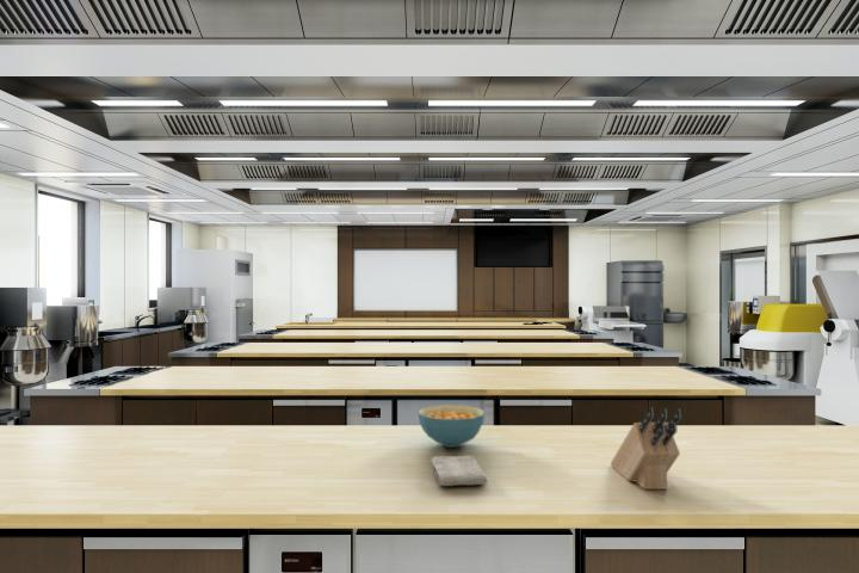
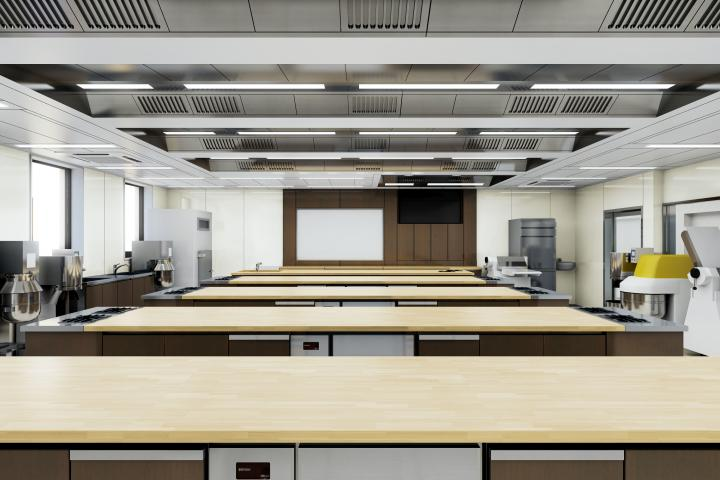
- washcloth (457, 469)
- cereal bowl (451, 427)
- knife block (645, 440)
